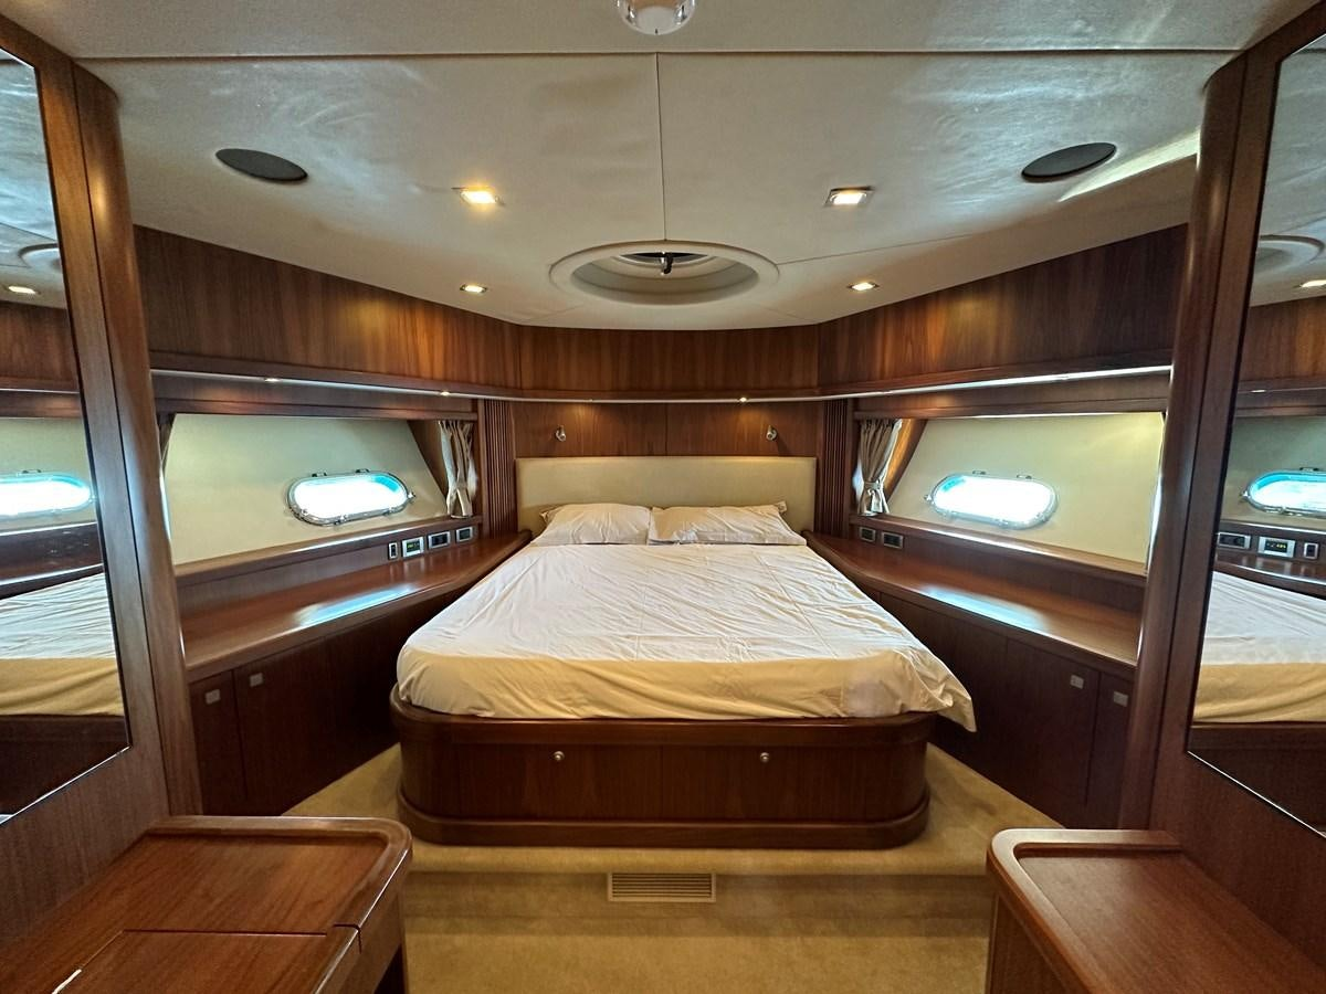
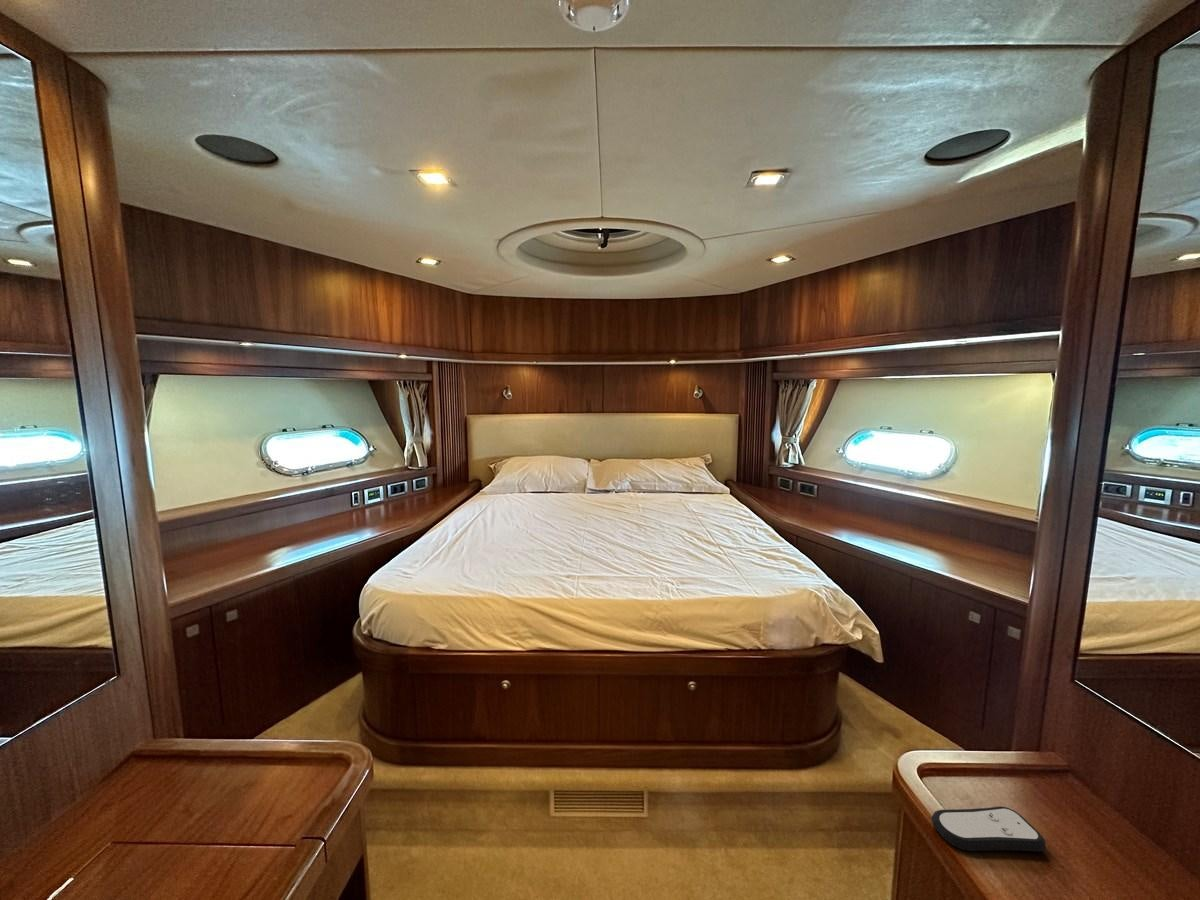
+ remote control (985, 828)
